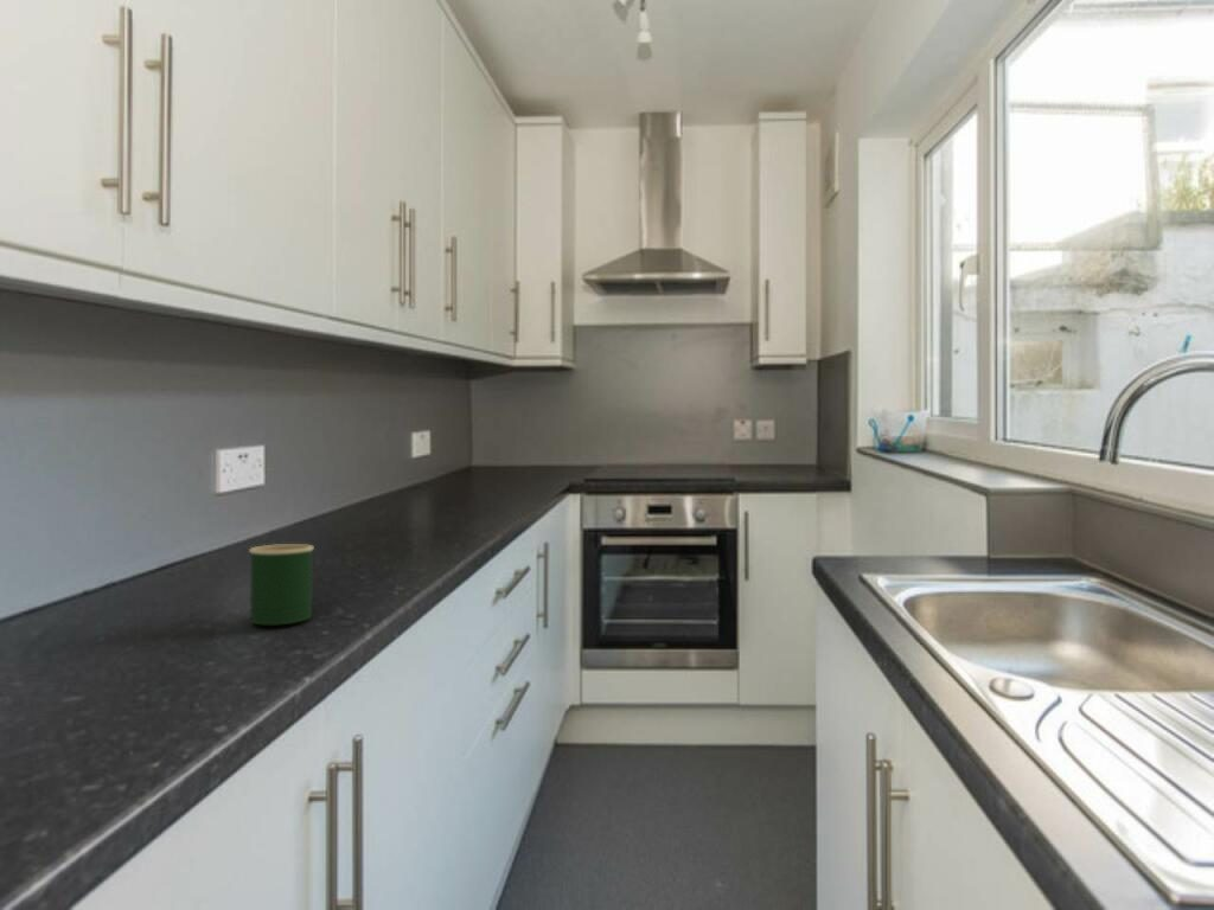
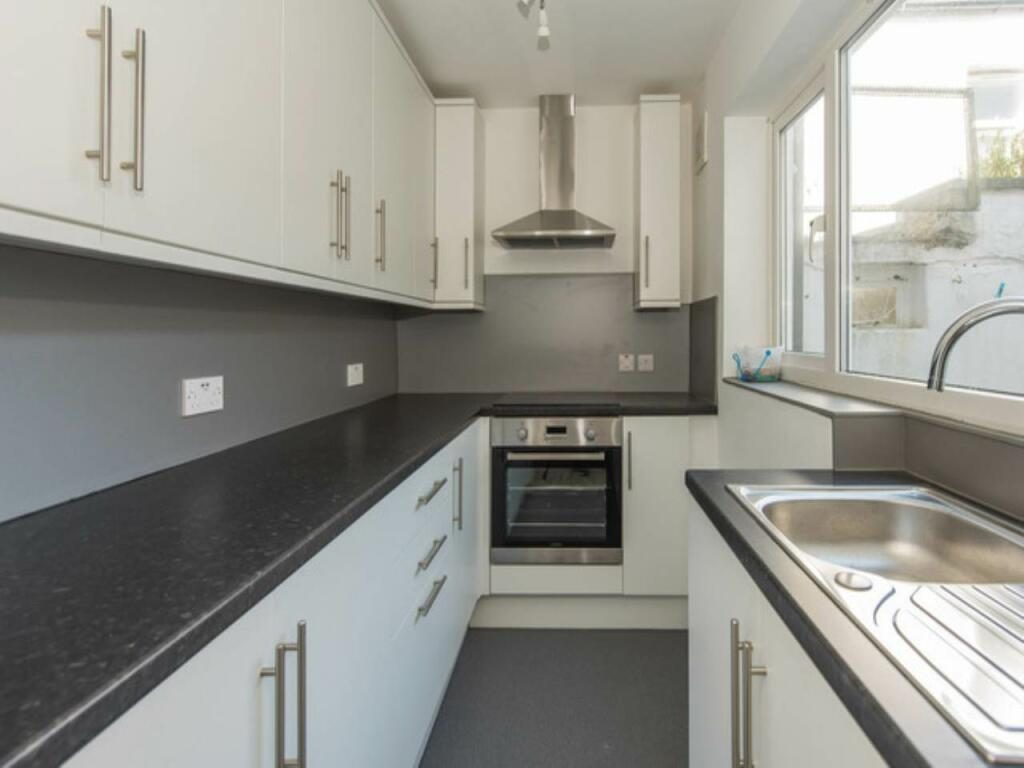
- mug (285, 581)
